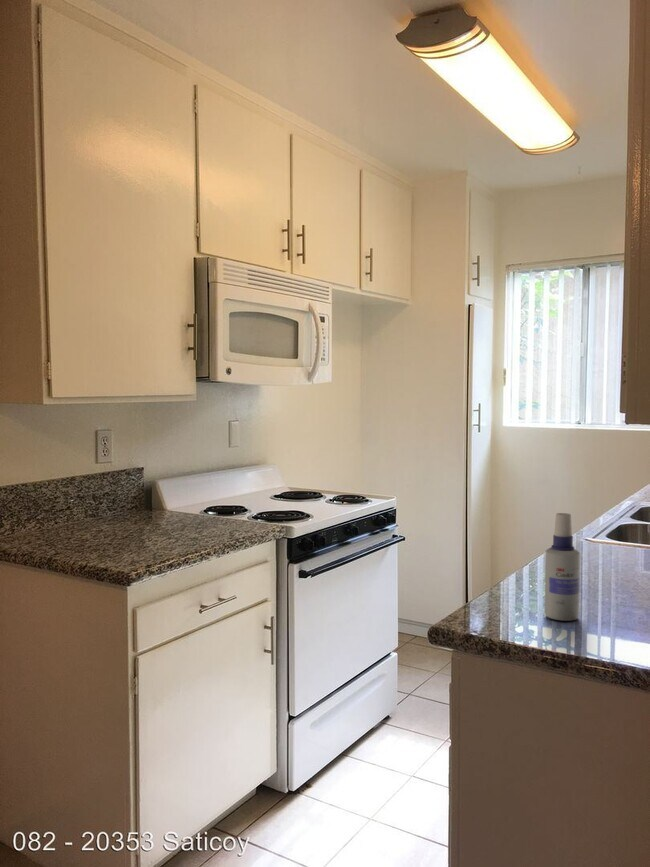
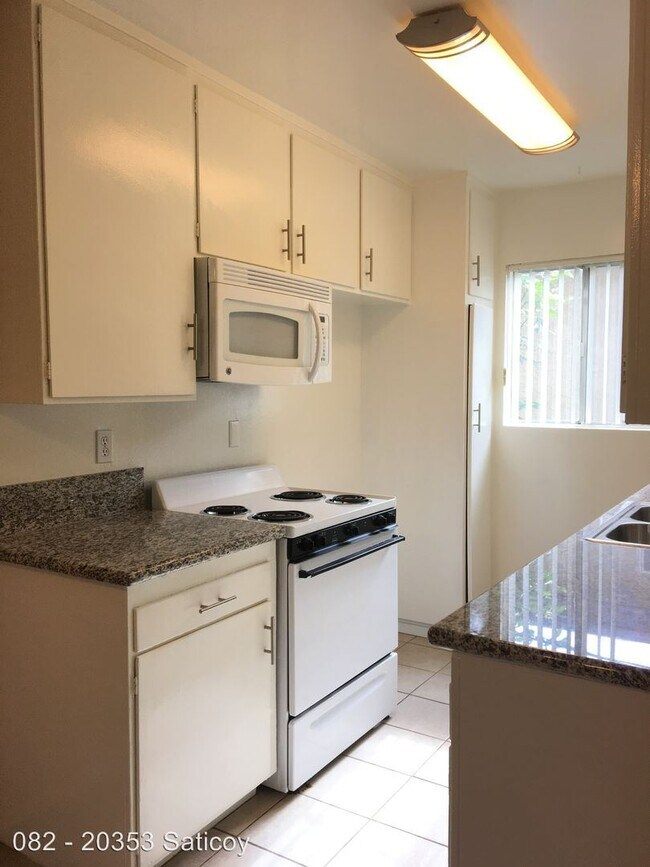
- spray bottle (562, 565)
